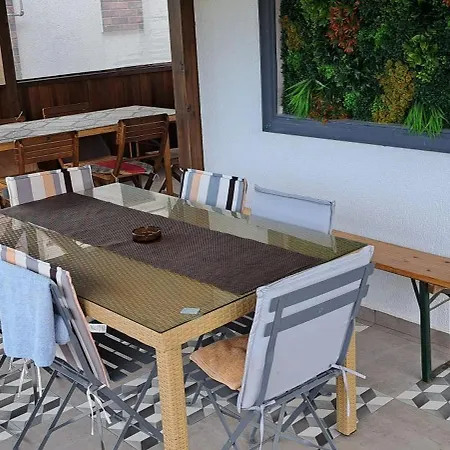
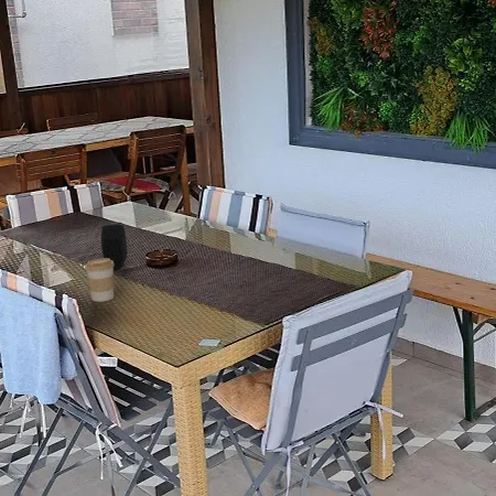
+ coffee cup (100, 279)
+ speaker (112, 247)
